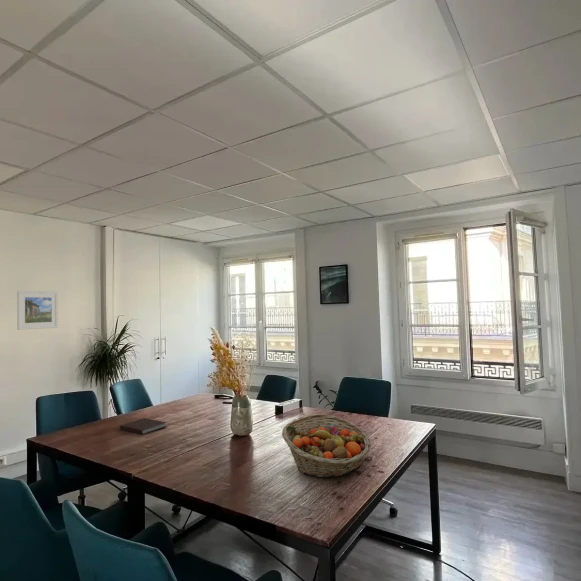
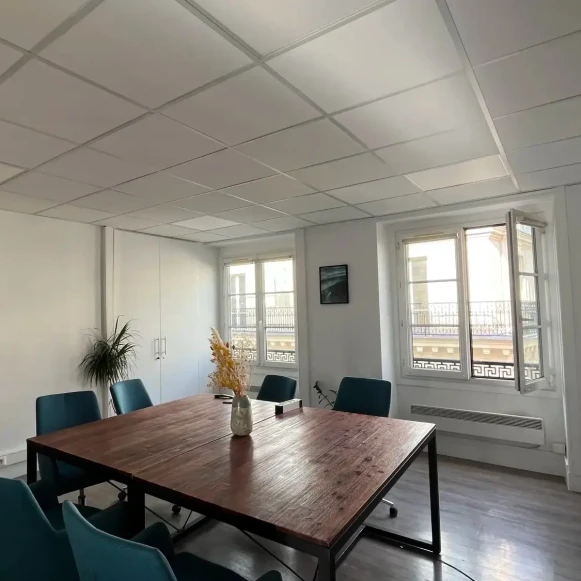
- fruit basket (326, 443)
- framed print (38, 309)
- notebook (143, 426)
